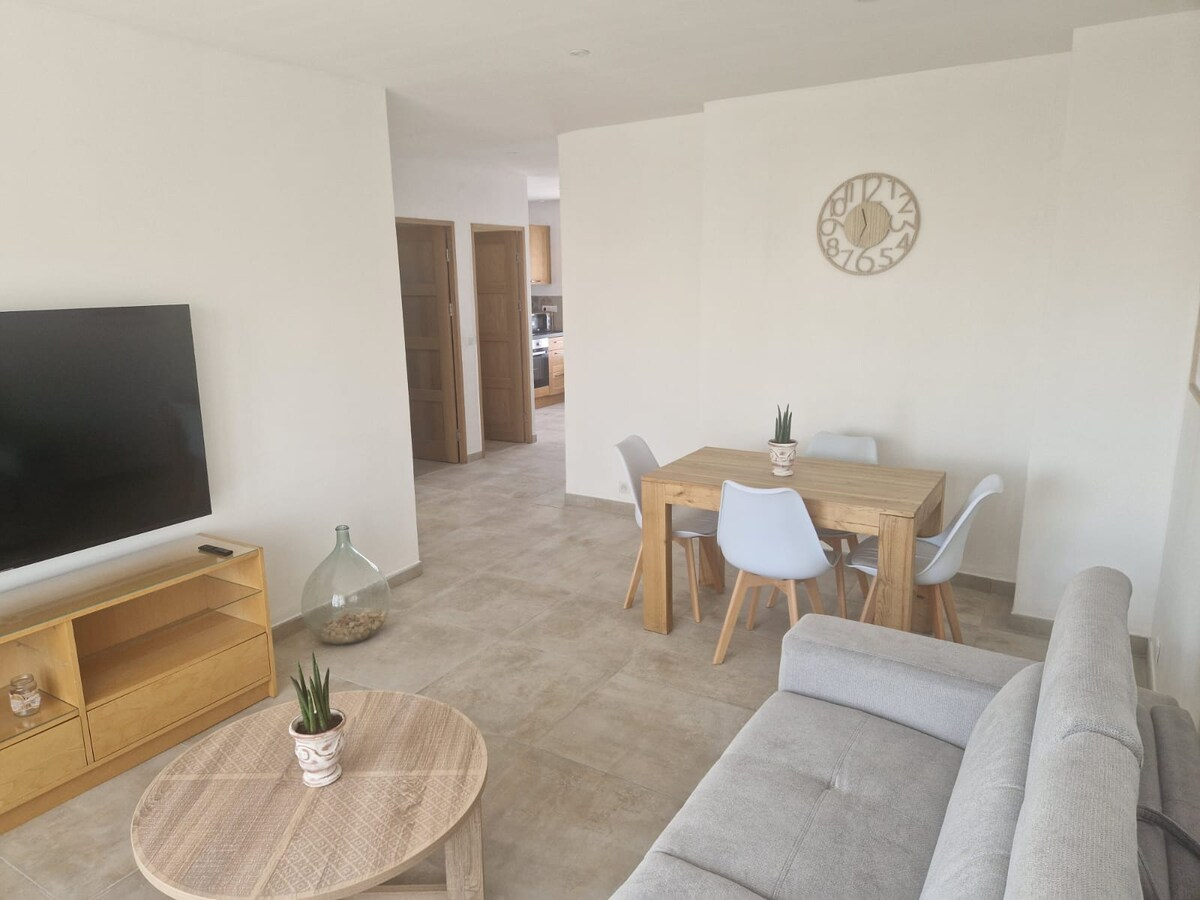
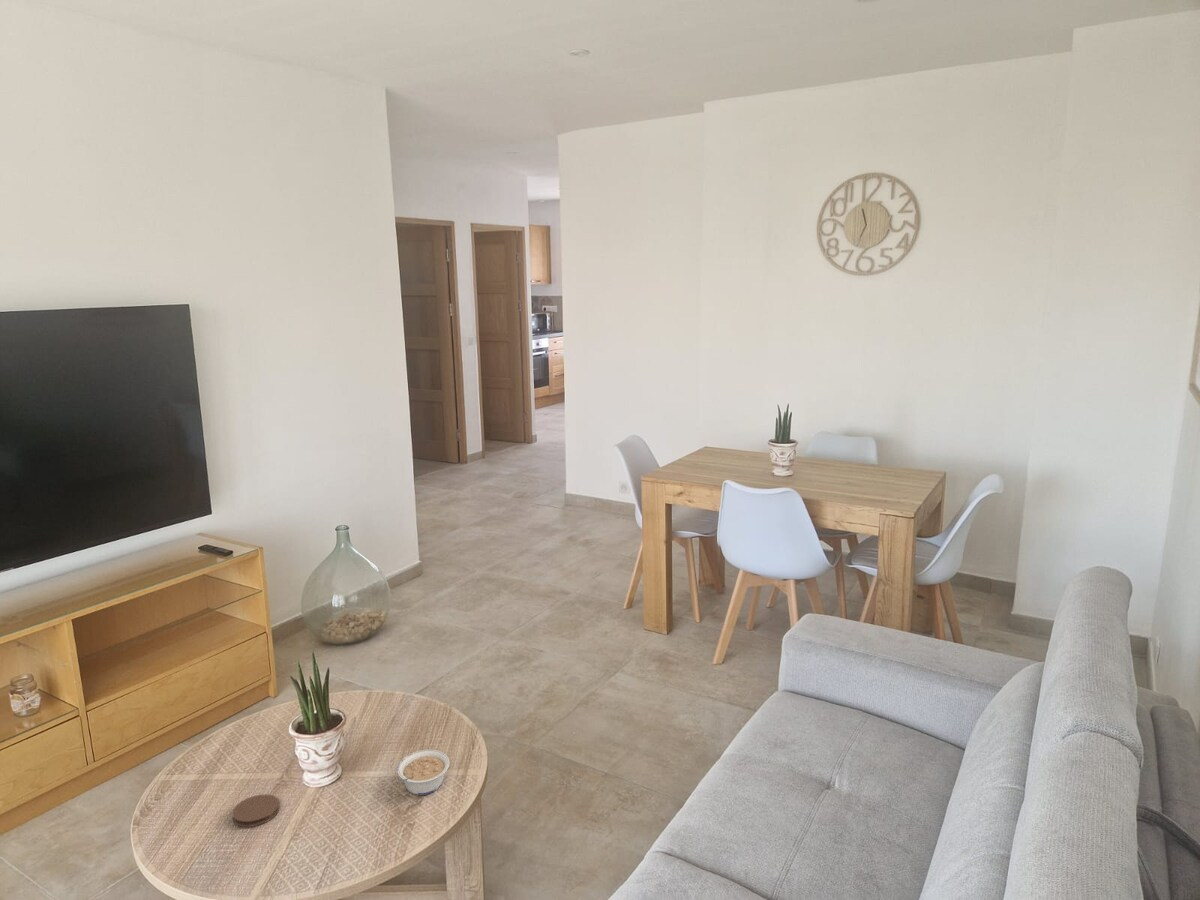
+ legume (423, 773)
+ coaster (256, 810)
